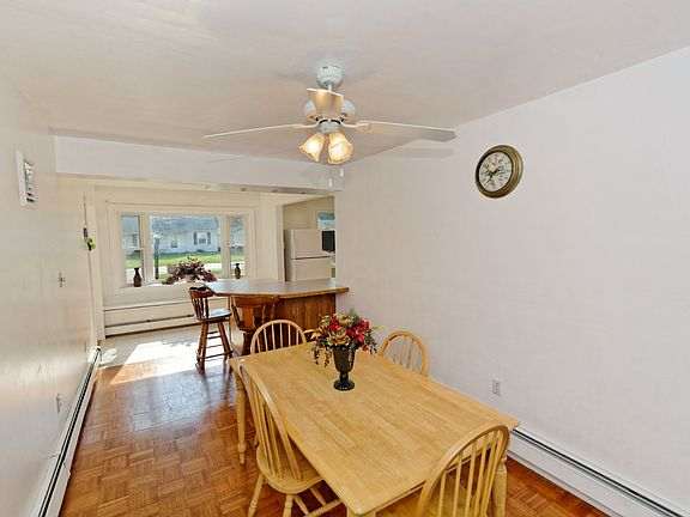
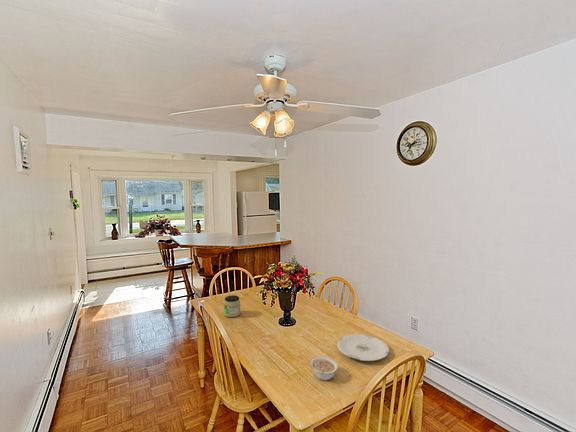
+ plate (362, 348)
+ jar (232, 305)
+ legume (324, 369)
